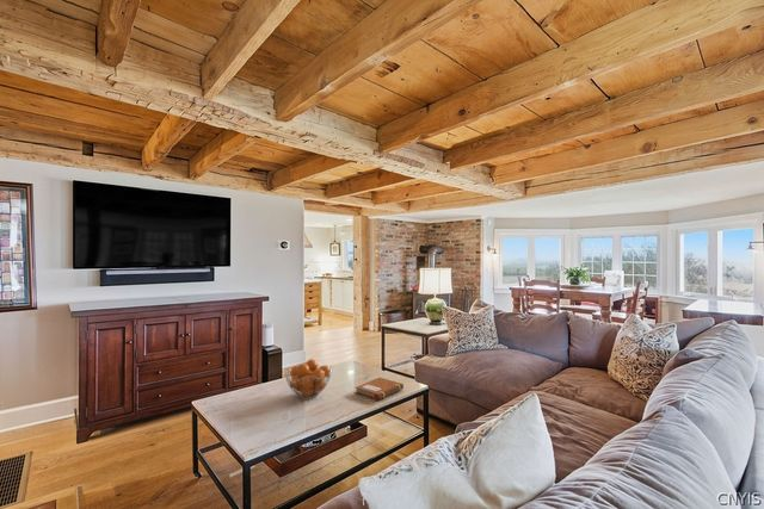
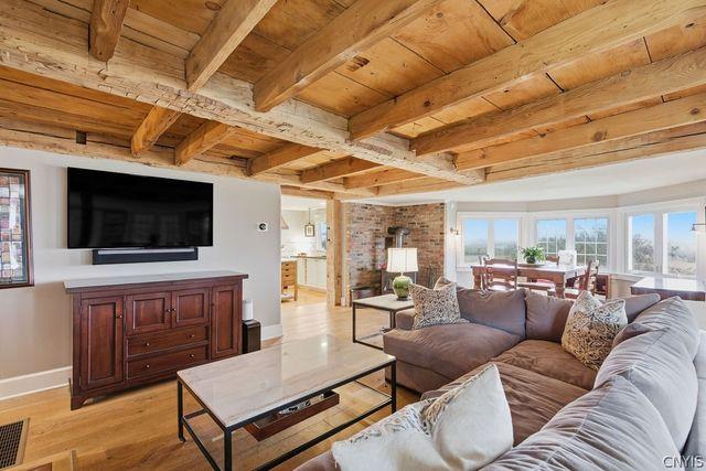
- fruit basket (308, 378)
- notebook (378, 389)
